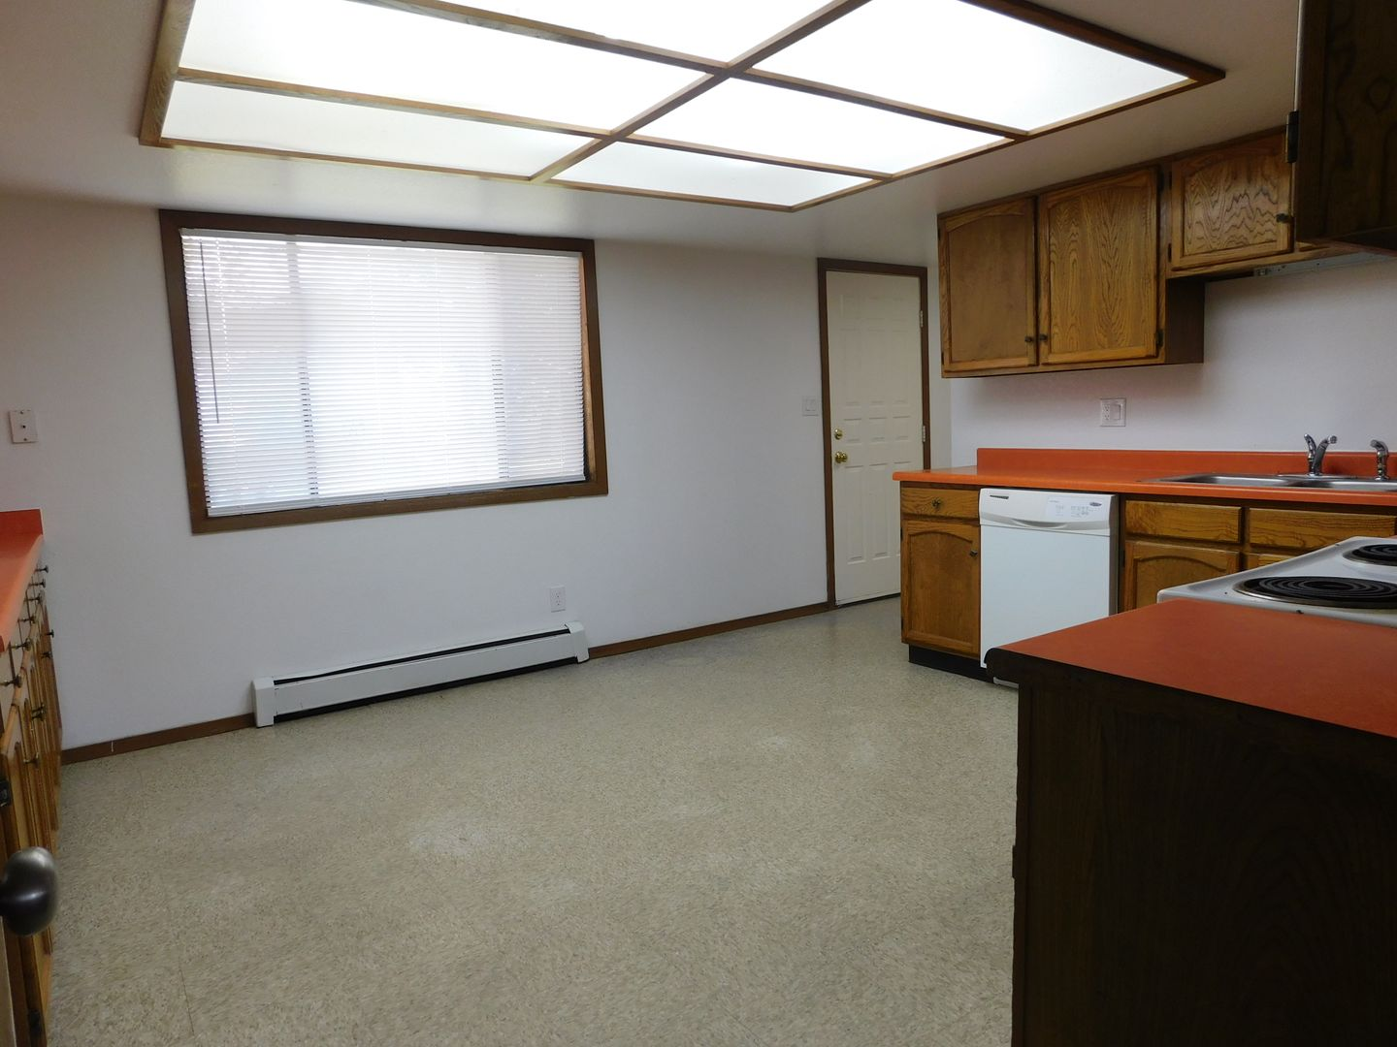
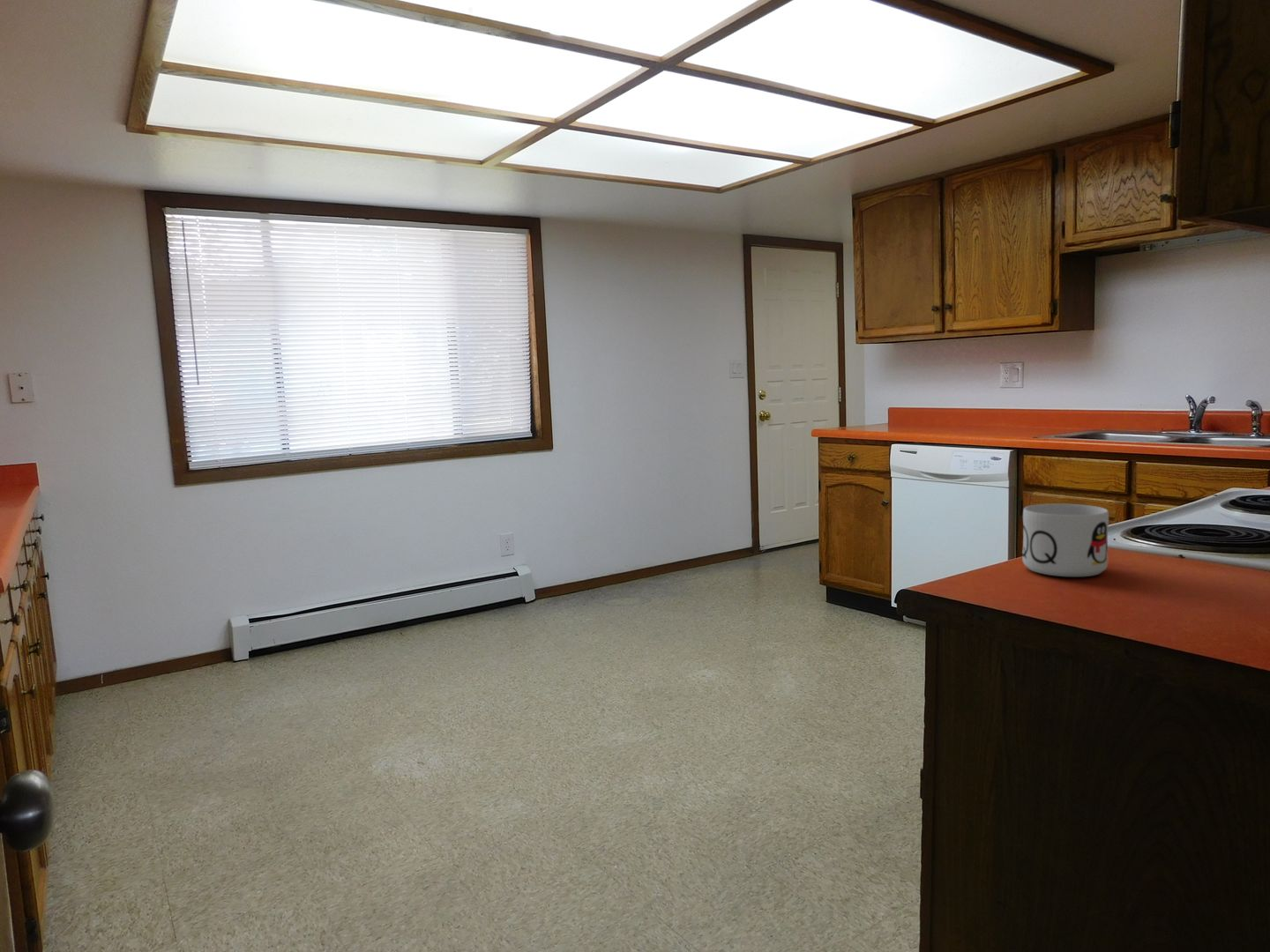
+ mug (1065, 537)
